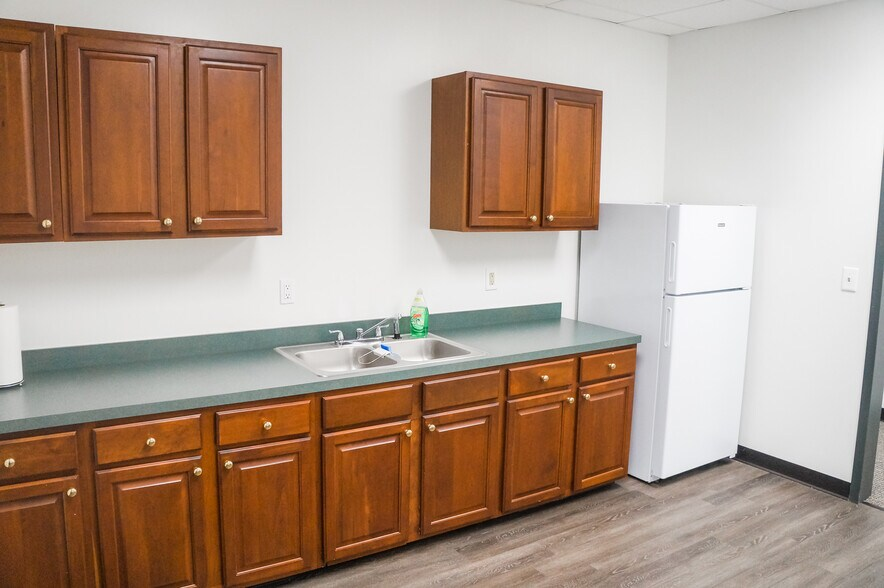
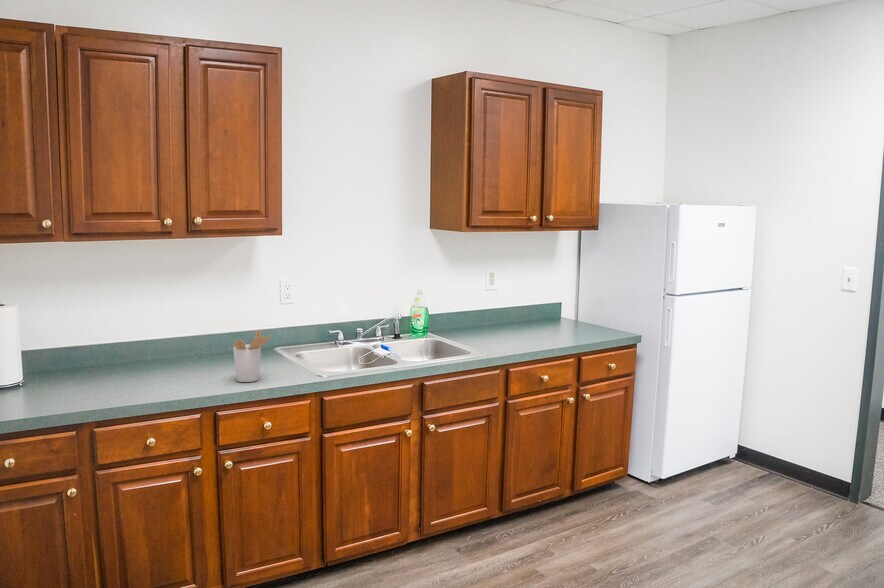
+ utensil holder (252, 356)
